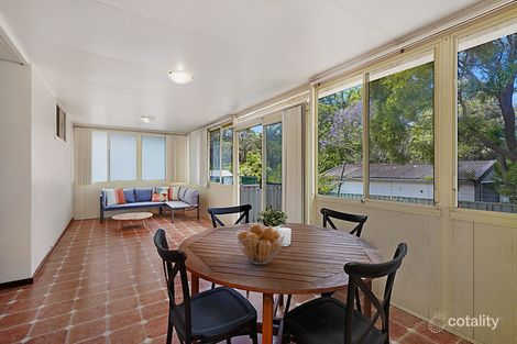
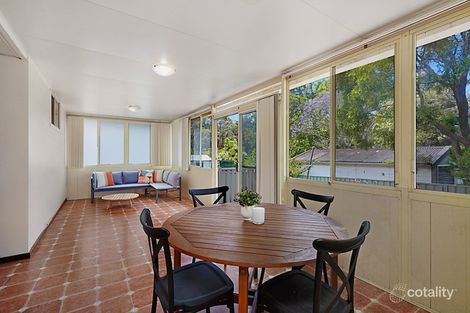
- fruit basket (260, 243)
